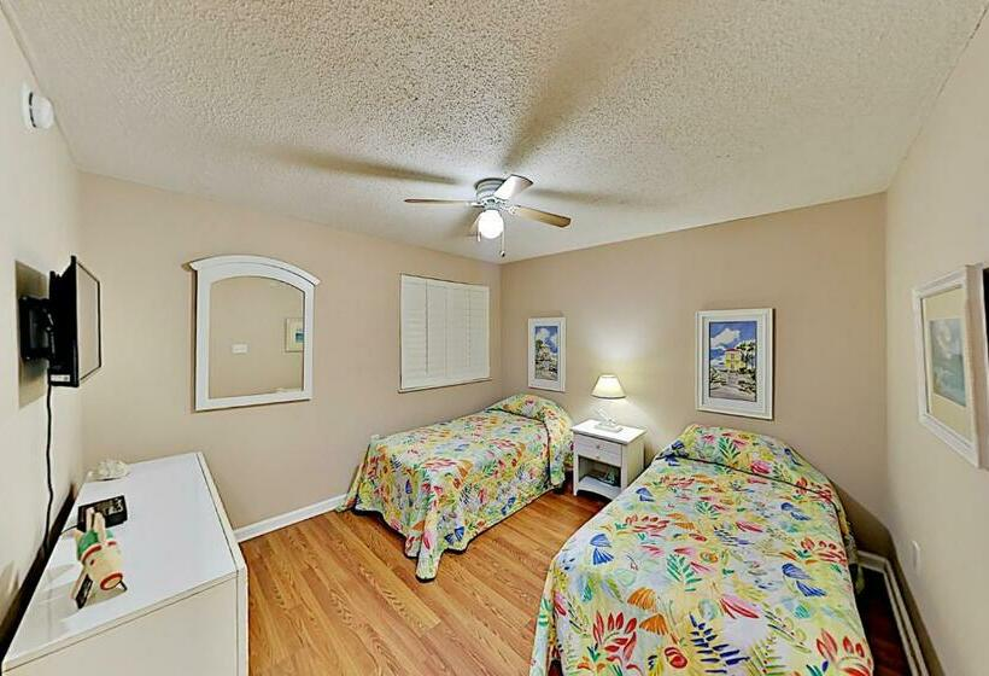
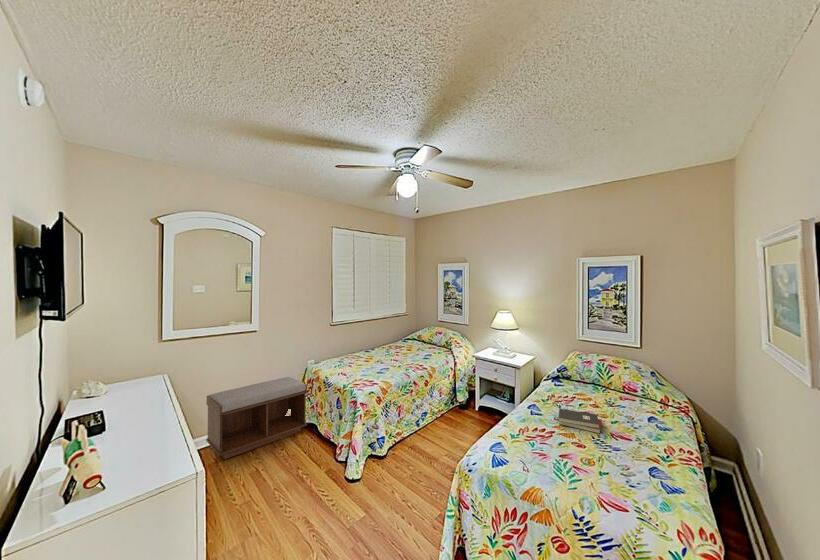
+ hardback book (578, 419)
+ bench (259, 412)
